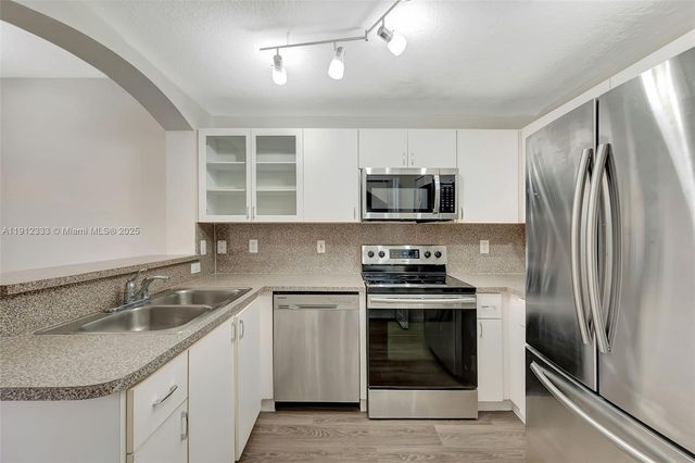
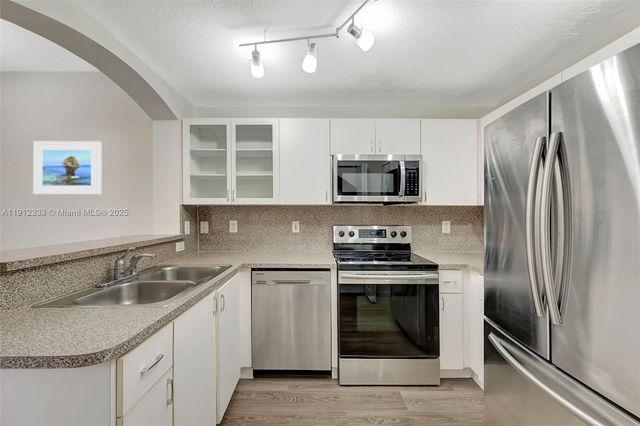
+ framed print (67, 167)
